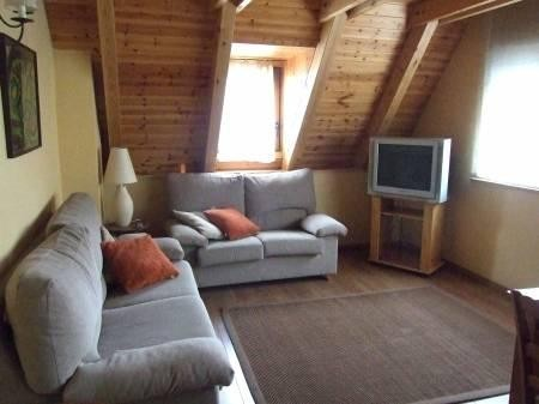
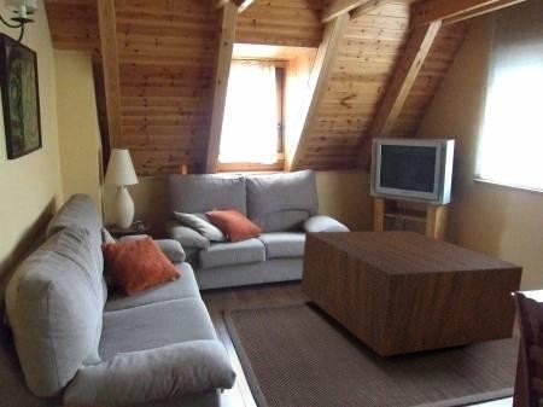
+ coffee table (399, 280)
